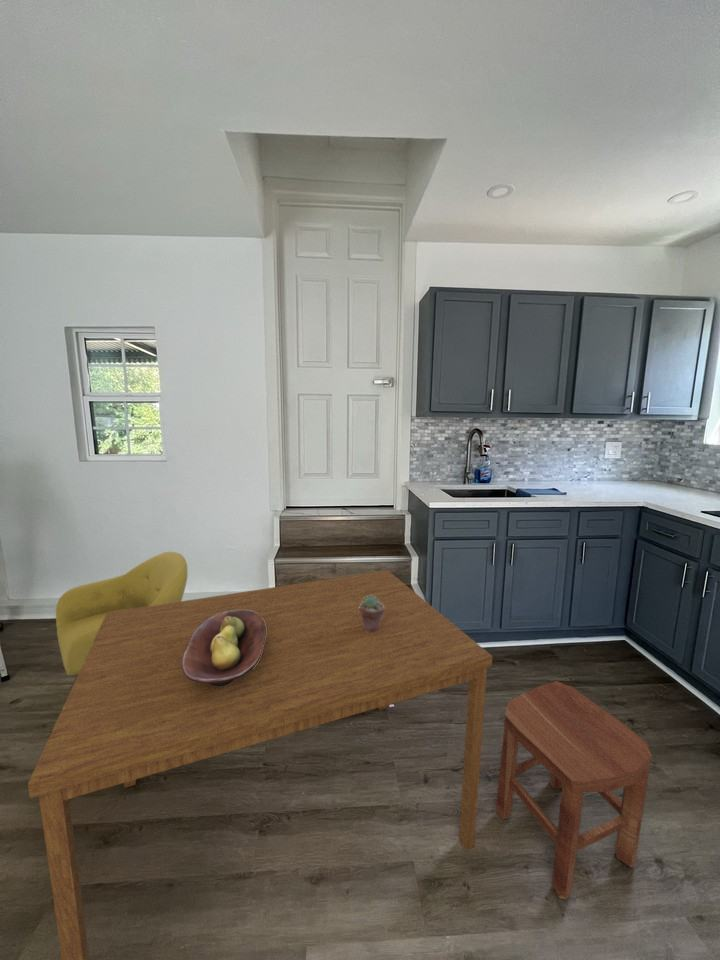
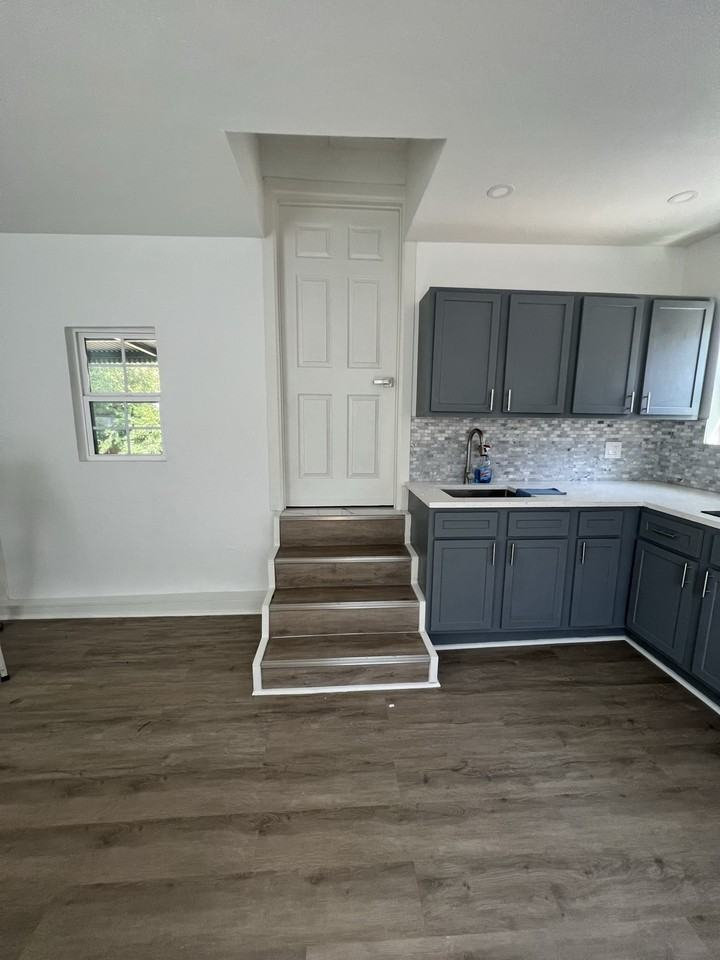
- fruit bowl (226, 641)
- chair (120, 610)
- dining table (284, 725)
- potted succulent (371, 611)
- stool (565, 779)
